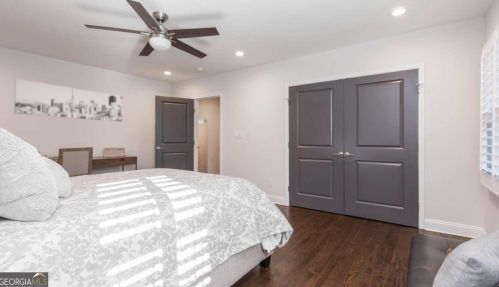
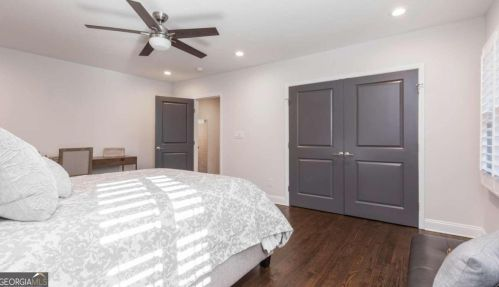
- wall art (76, 103)
